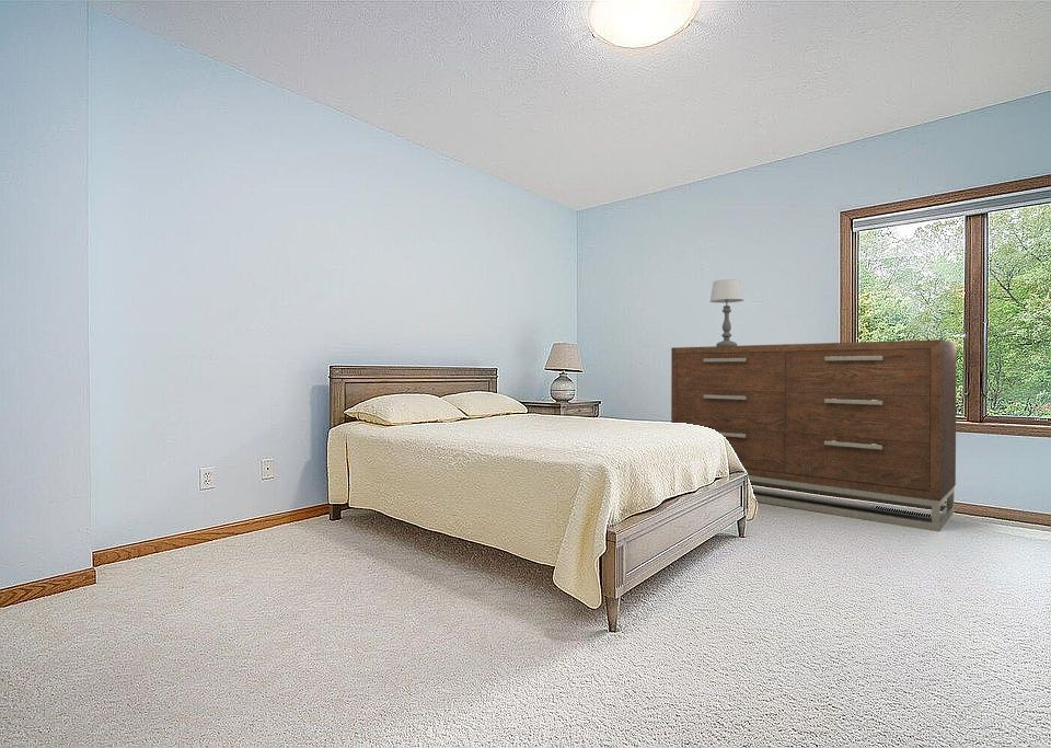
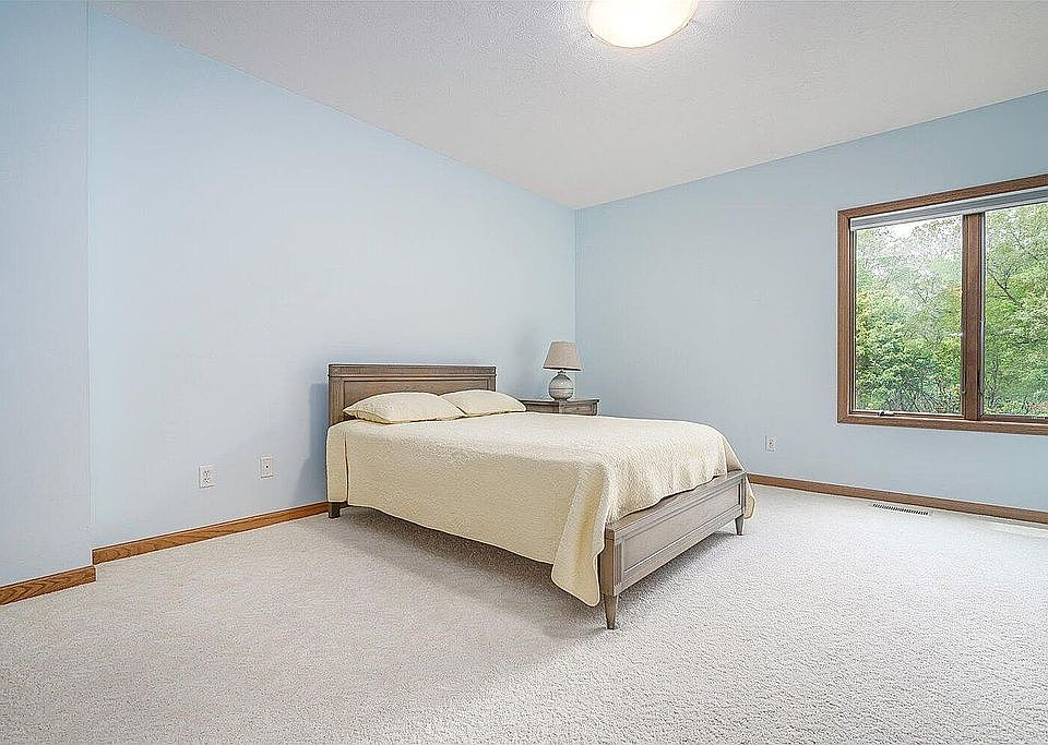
- table lamp (726, 314)
- dresser (799, 422)
